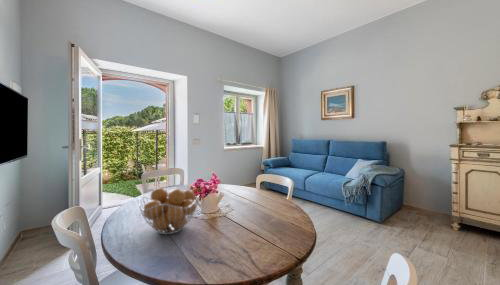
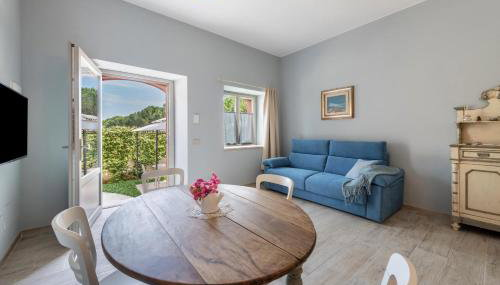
- fruit basket (170, 208)
